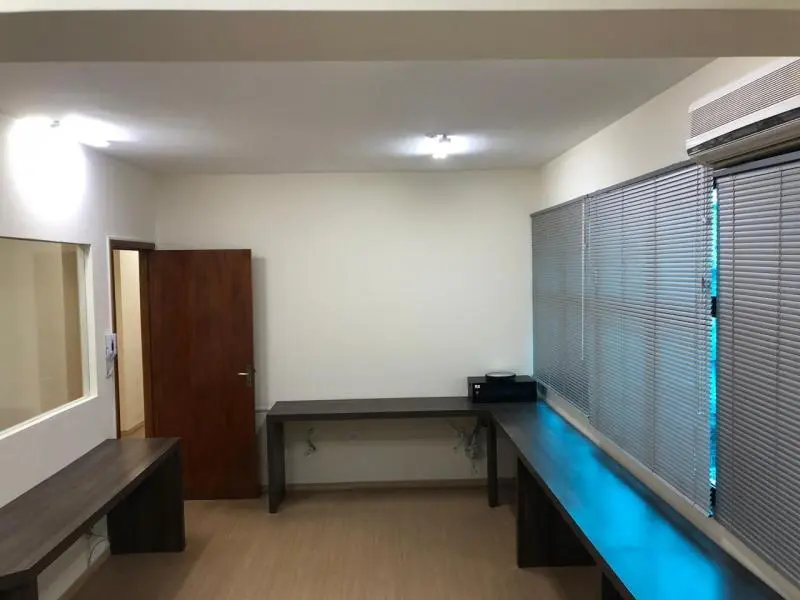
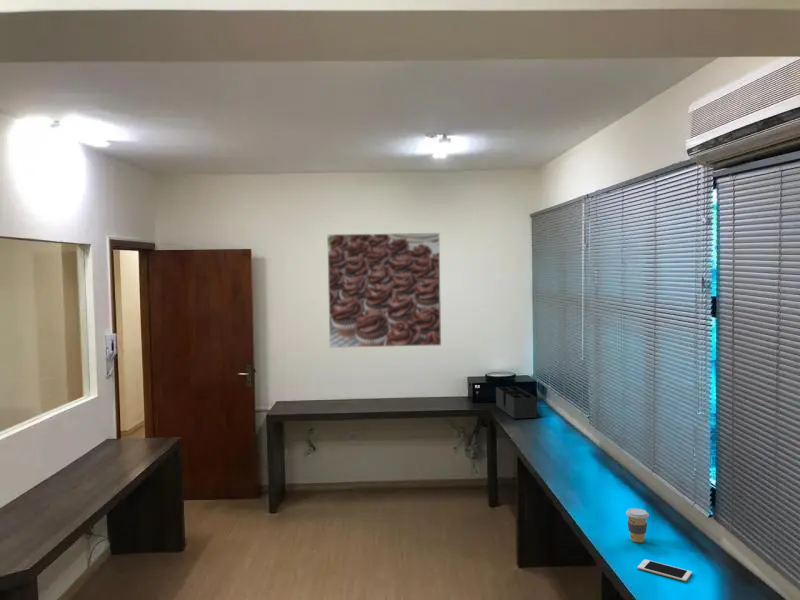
+ cell phone (664, 570)
+ desk organizer (515, 401)
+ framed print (384, 290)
+ coffee cup (637, 525)
